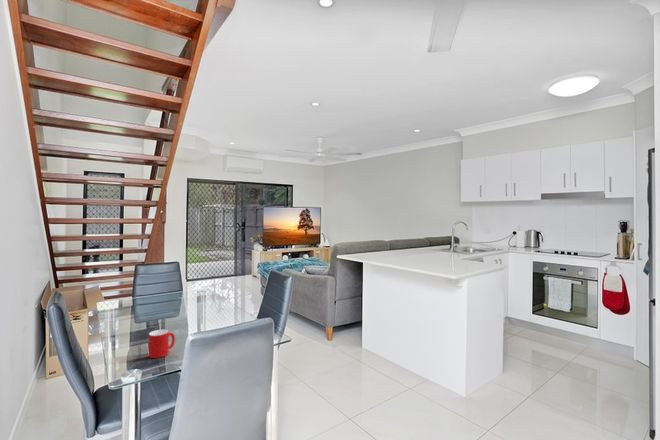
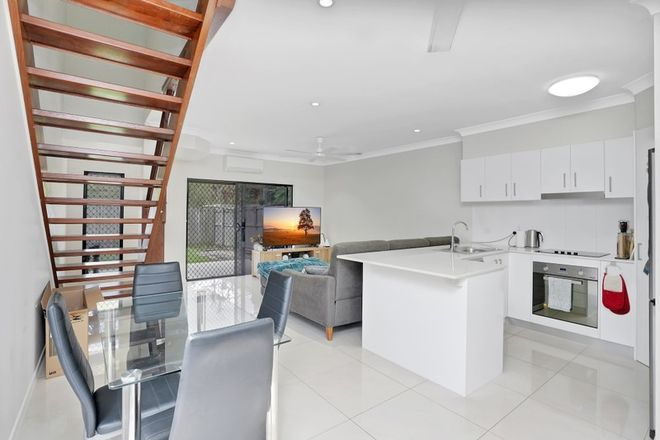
- cup (162, 342)
